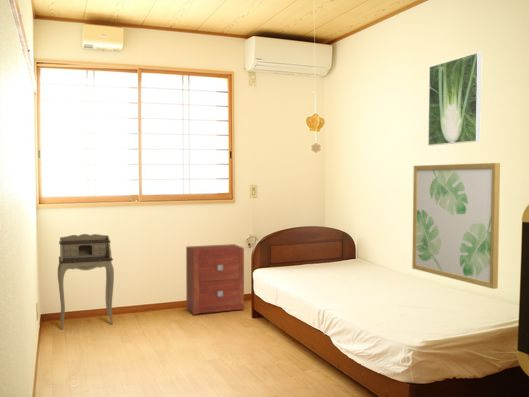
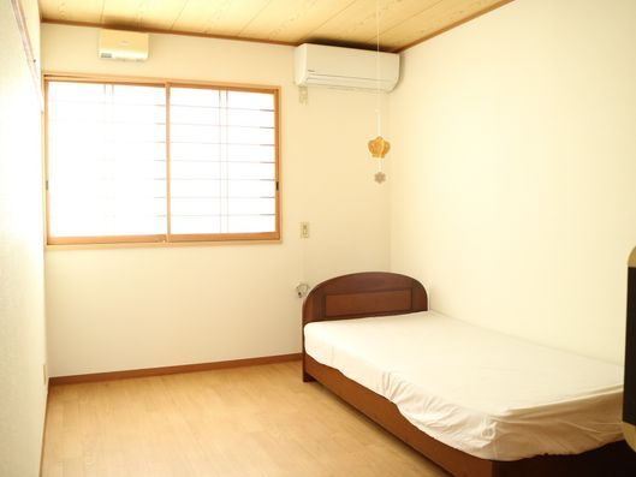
- nightstand (215, 278)
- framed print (453, 102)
- desk (85, 269)
- wall art (451, 221)
